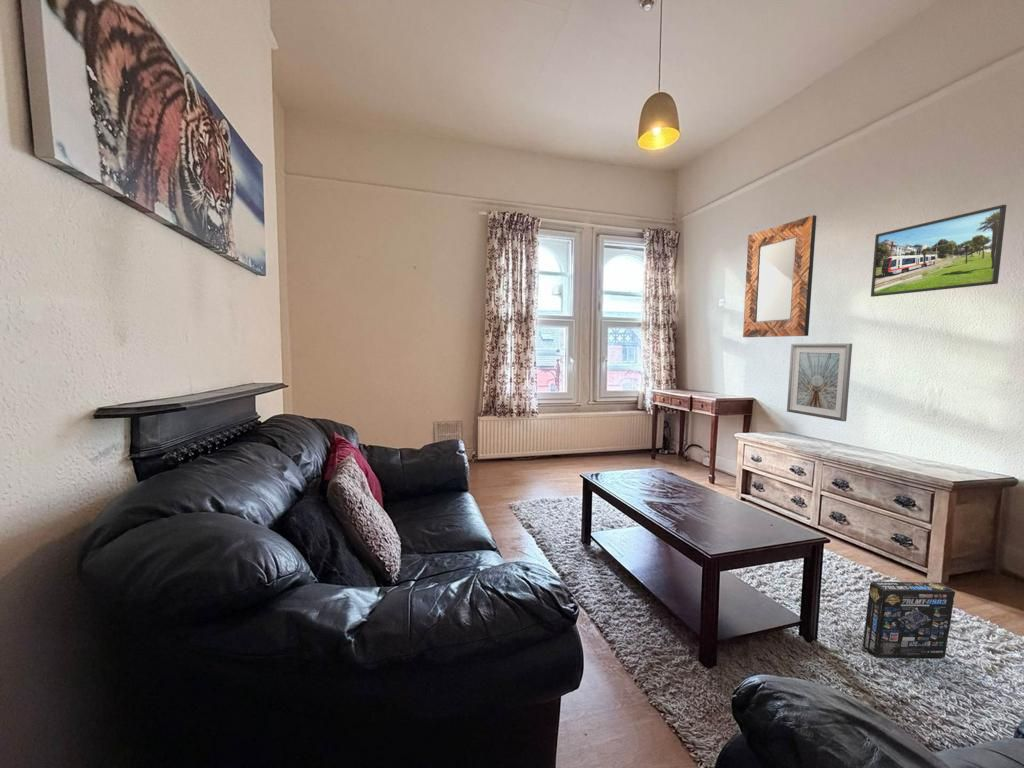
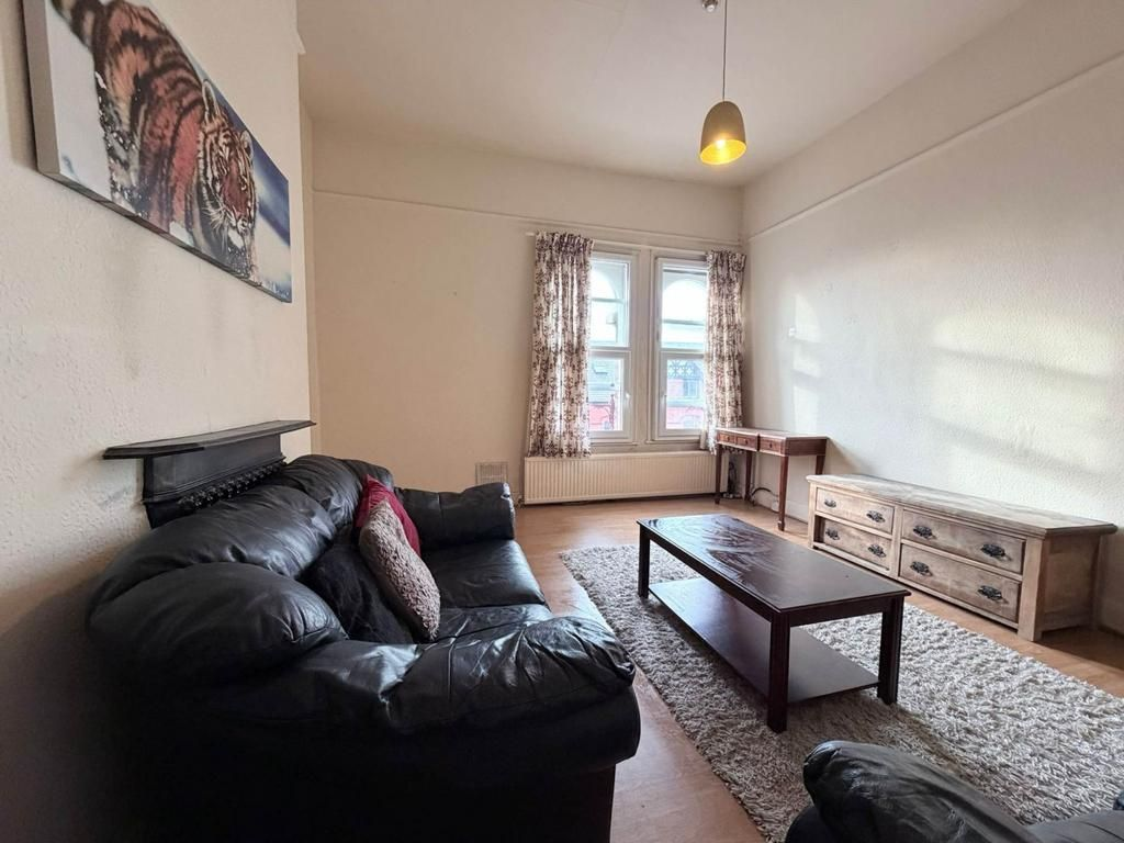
- home mirror (776, 282)
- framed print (930, 256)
- picture frame (817, 380)
- box (907, 619)
